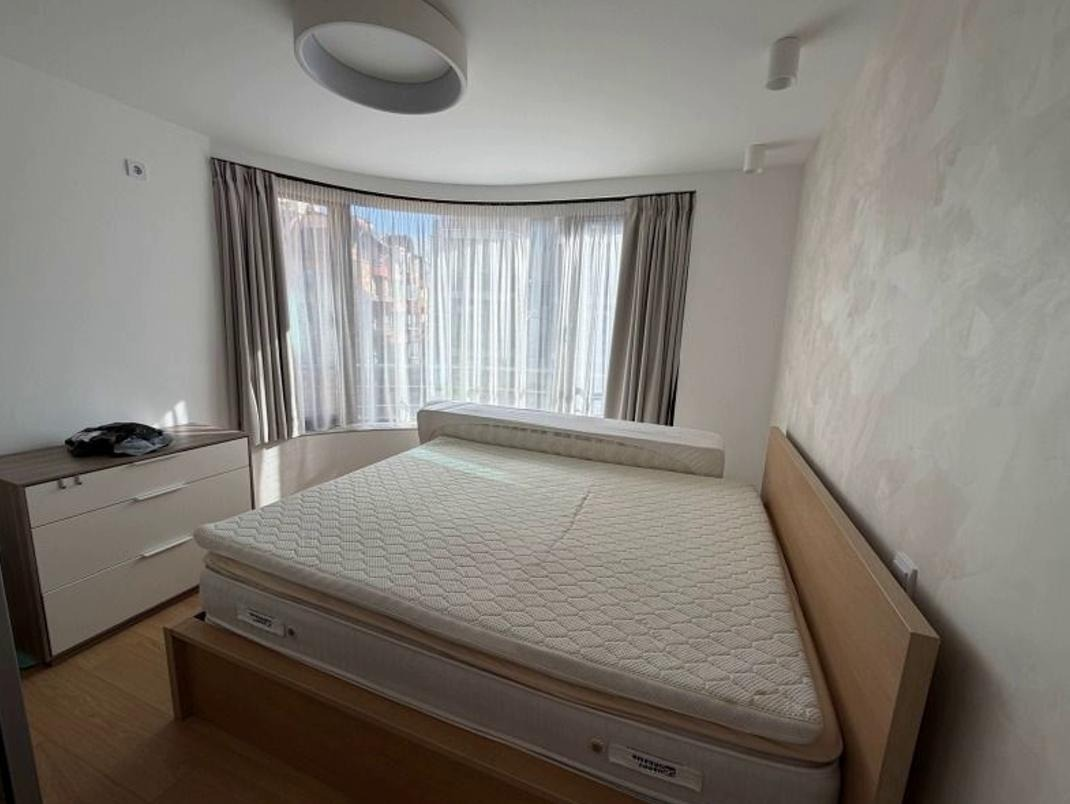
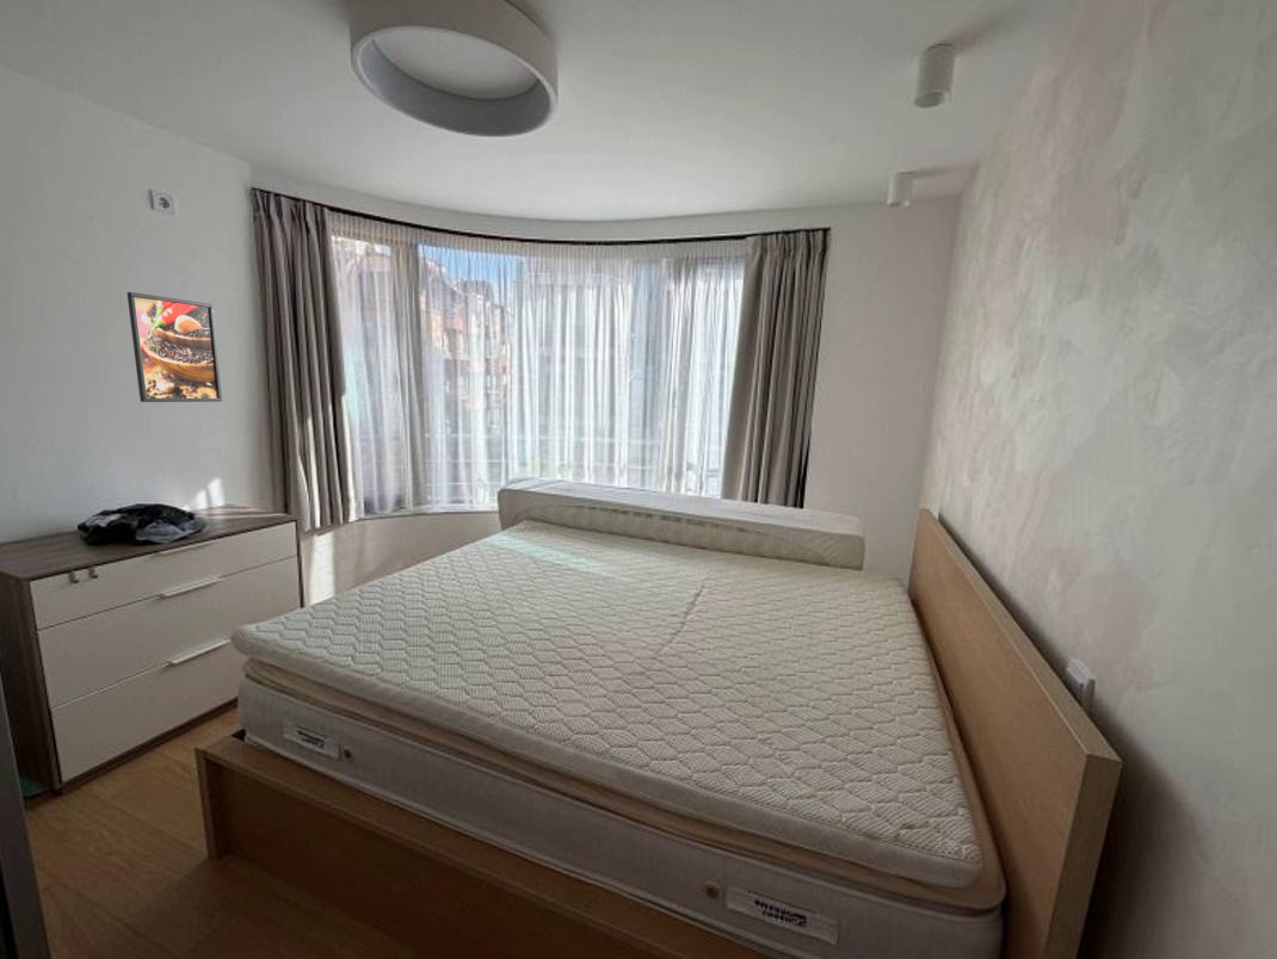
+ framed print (178, 351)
